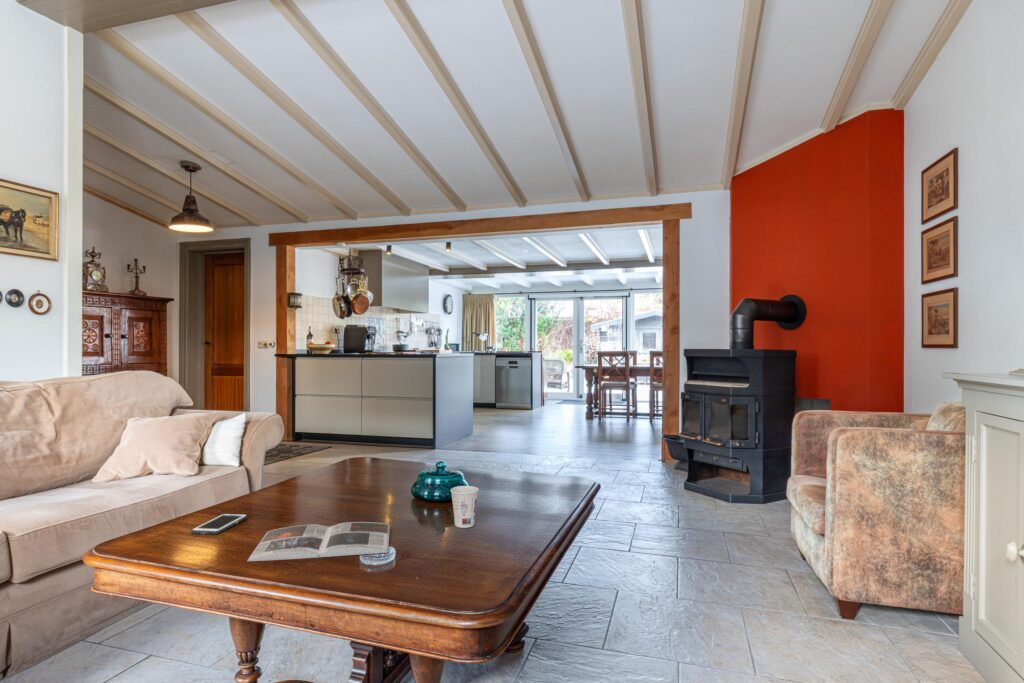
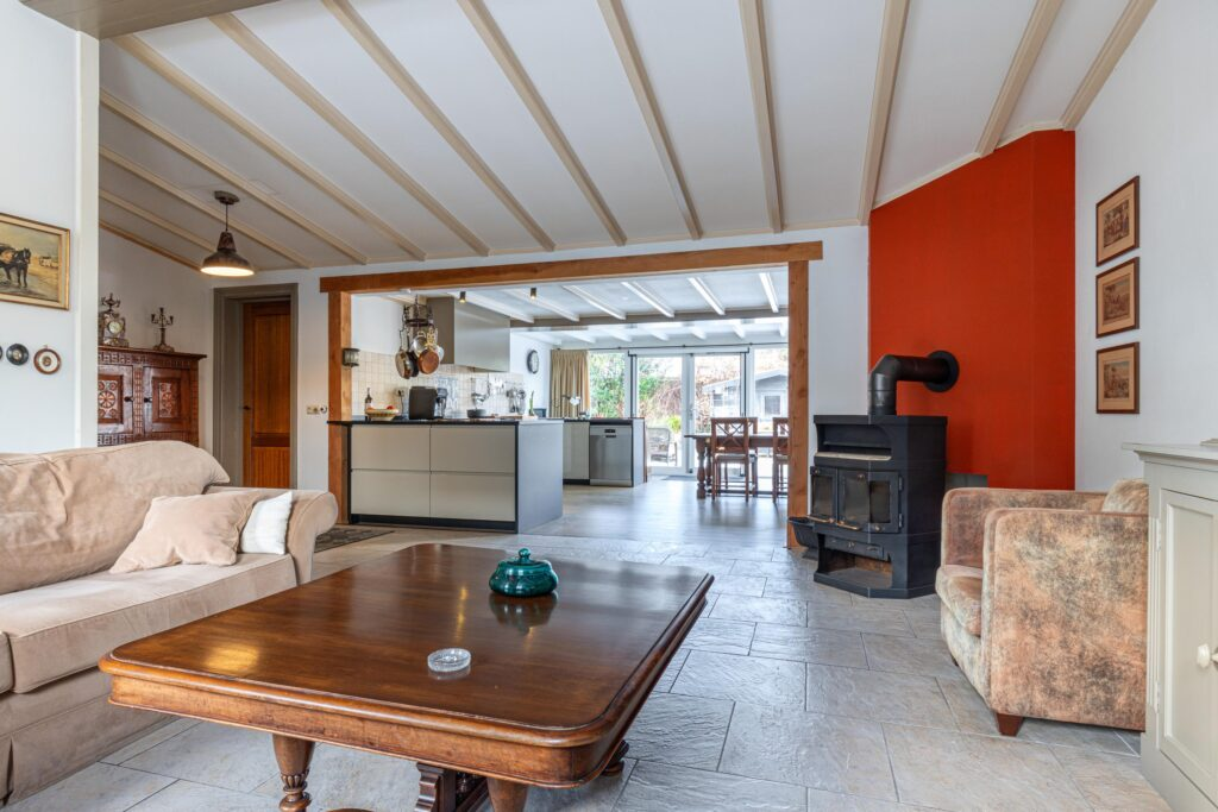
- magazine (324, 539)
- cup (464, 507)
- cell phone (220, 523)
